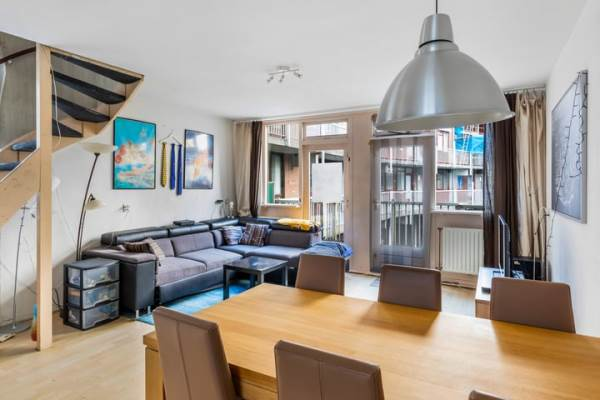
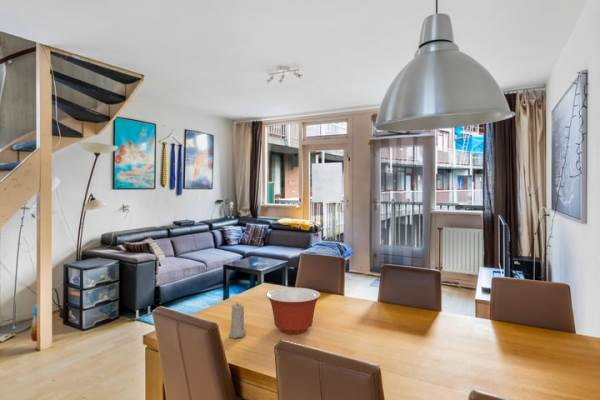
+ mixing bowl (293, 311)
+ candle (237, 318)
